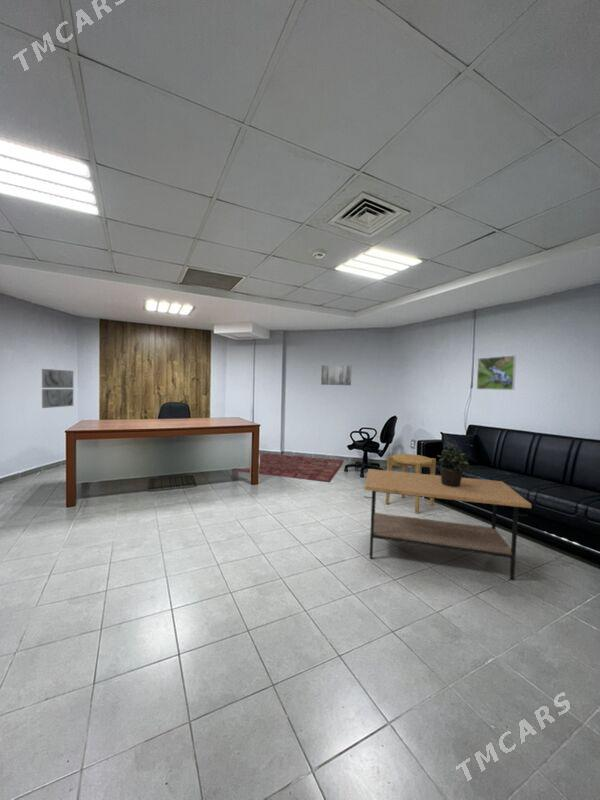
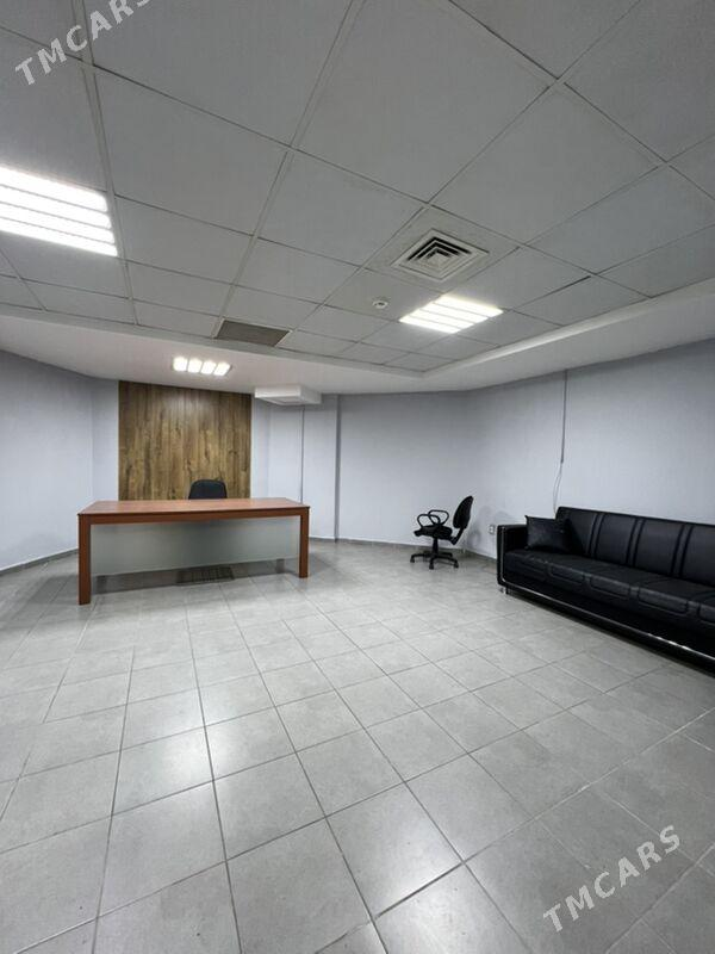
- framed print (495, 373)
- coffee table (435, 520)
- wall art (58, 387)
- side table (417, 473)
- wall art (336, 375)
- potted plant (452, 463)
- rug (281, 464)
